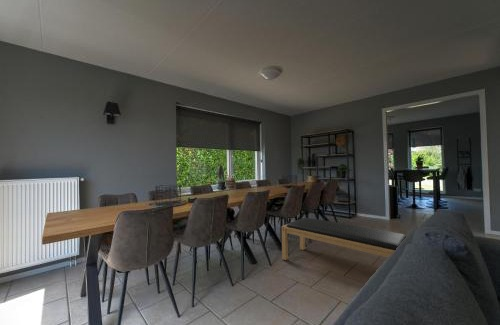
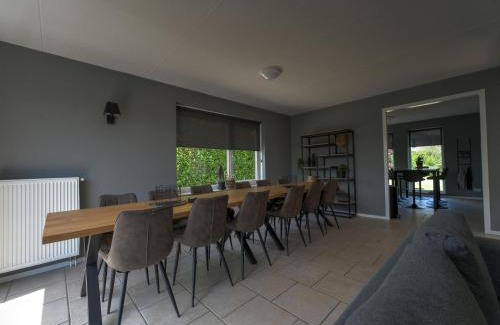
- bench (341, 245)
